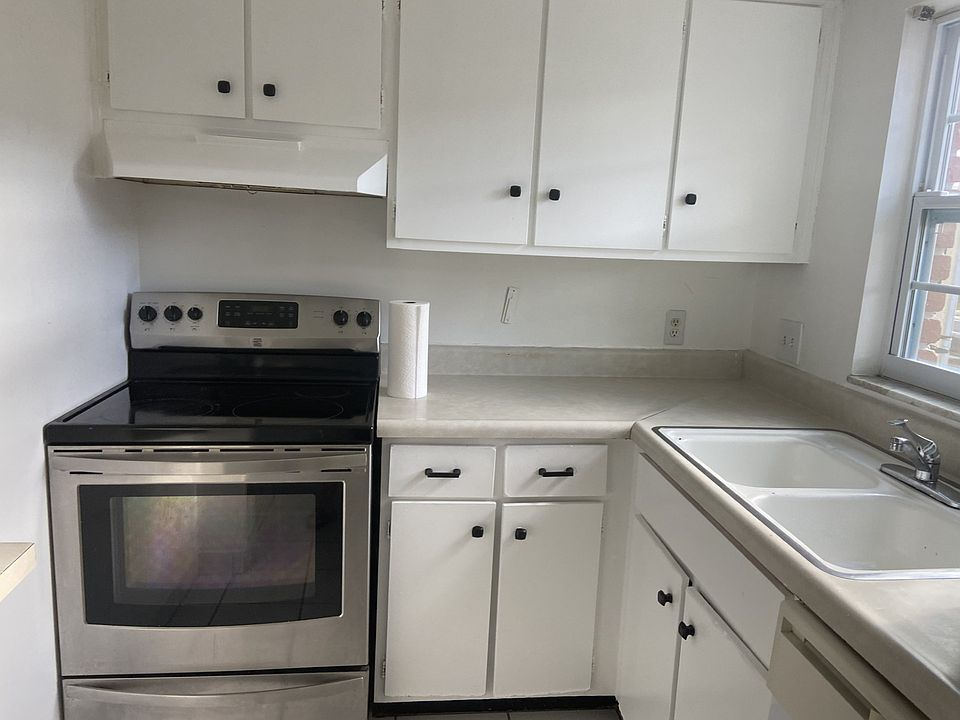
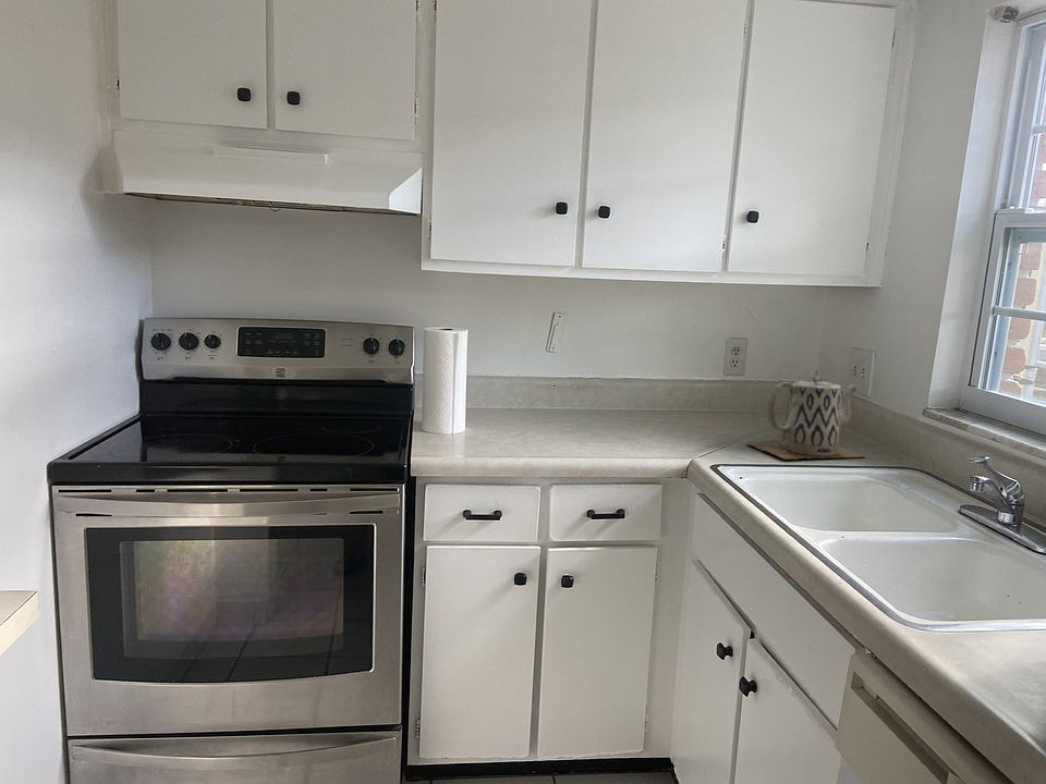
+ teapot (808, 409)
